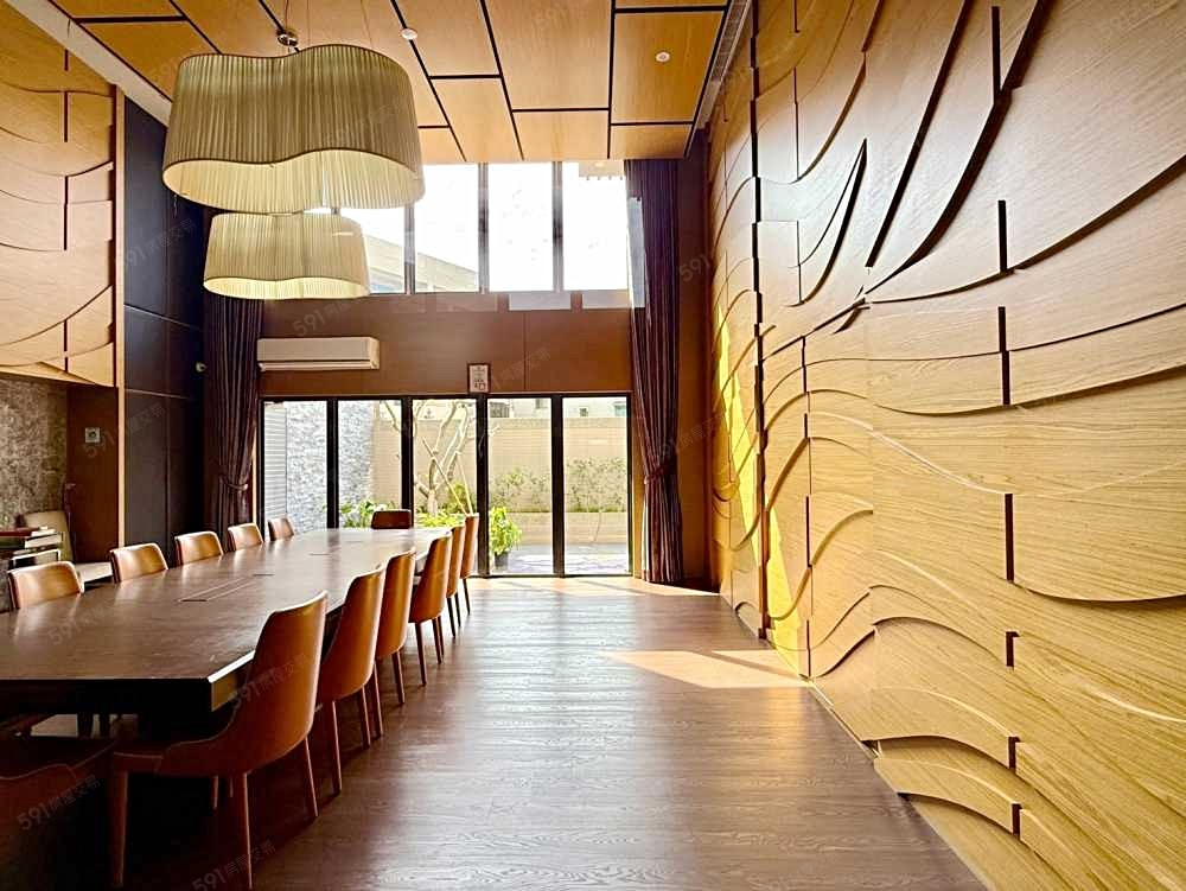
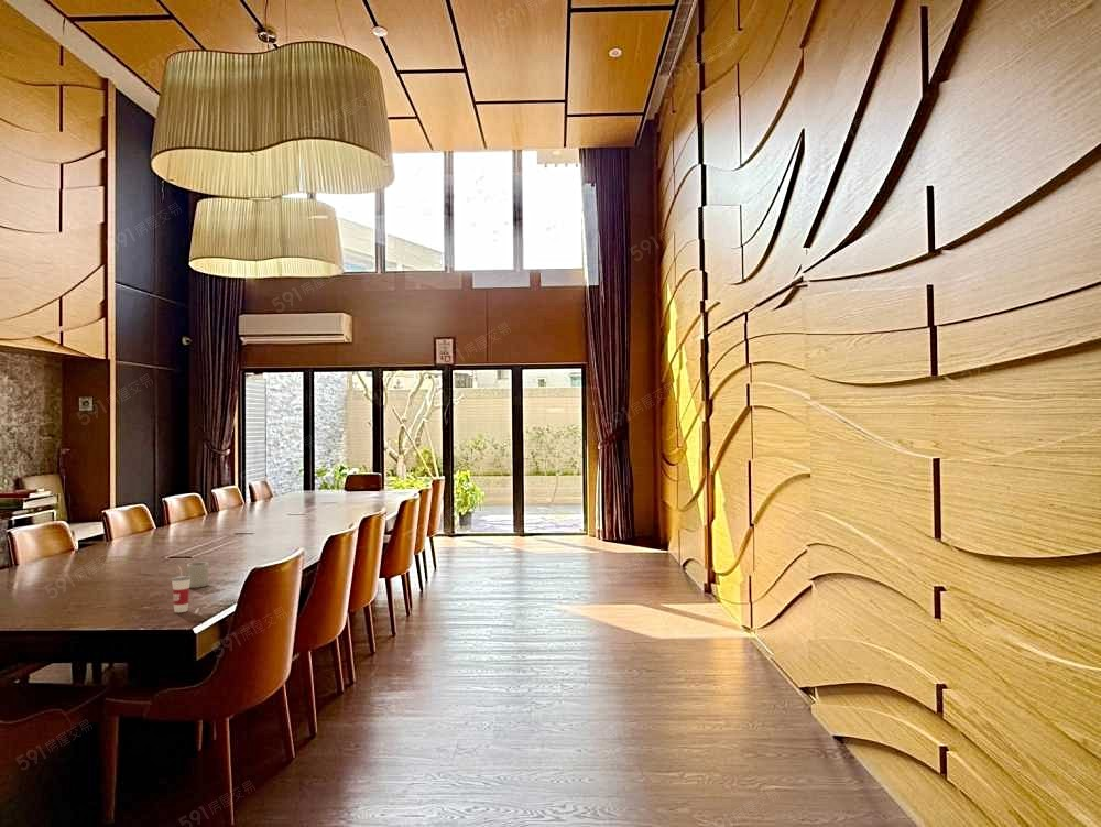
+ cup (181, 588)
+ cup (198, 574)
